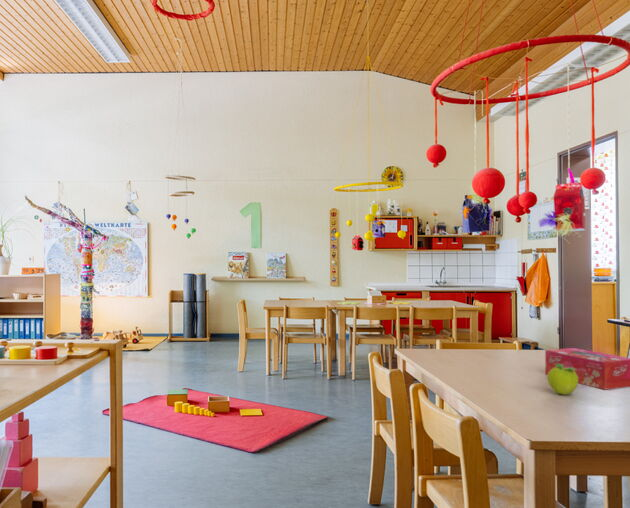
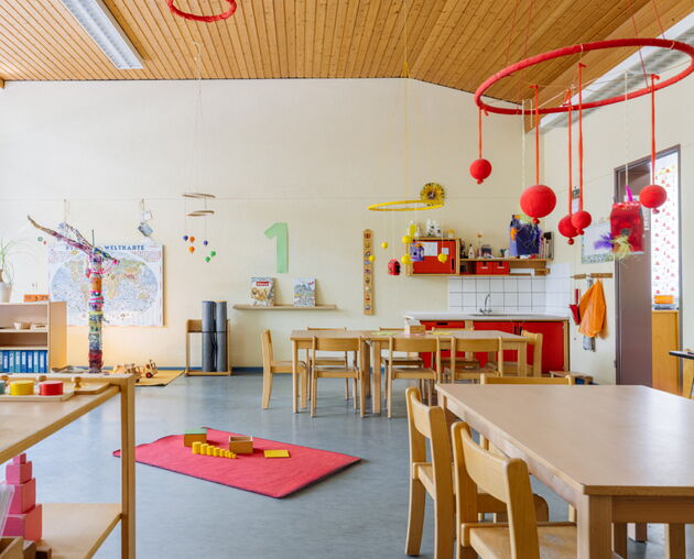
- tissue box (588, 367)
- fruit (562, 379)
